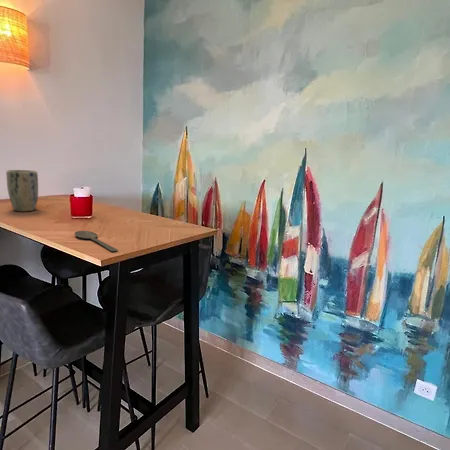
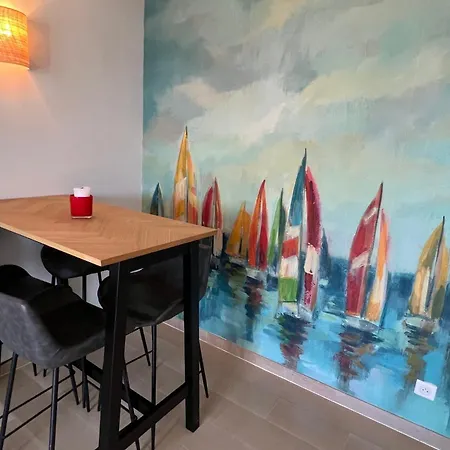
- plant pot (23, 190)
- wooden spoon (96, 240)
